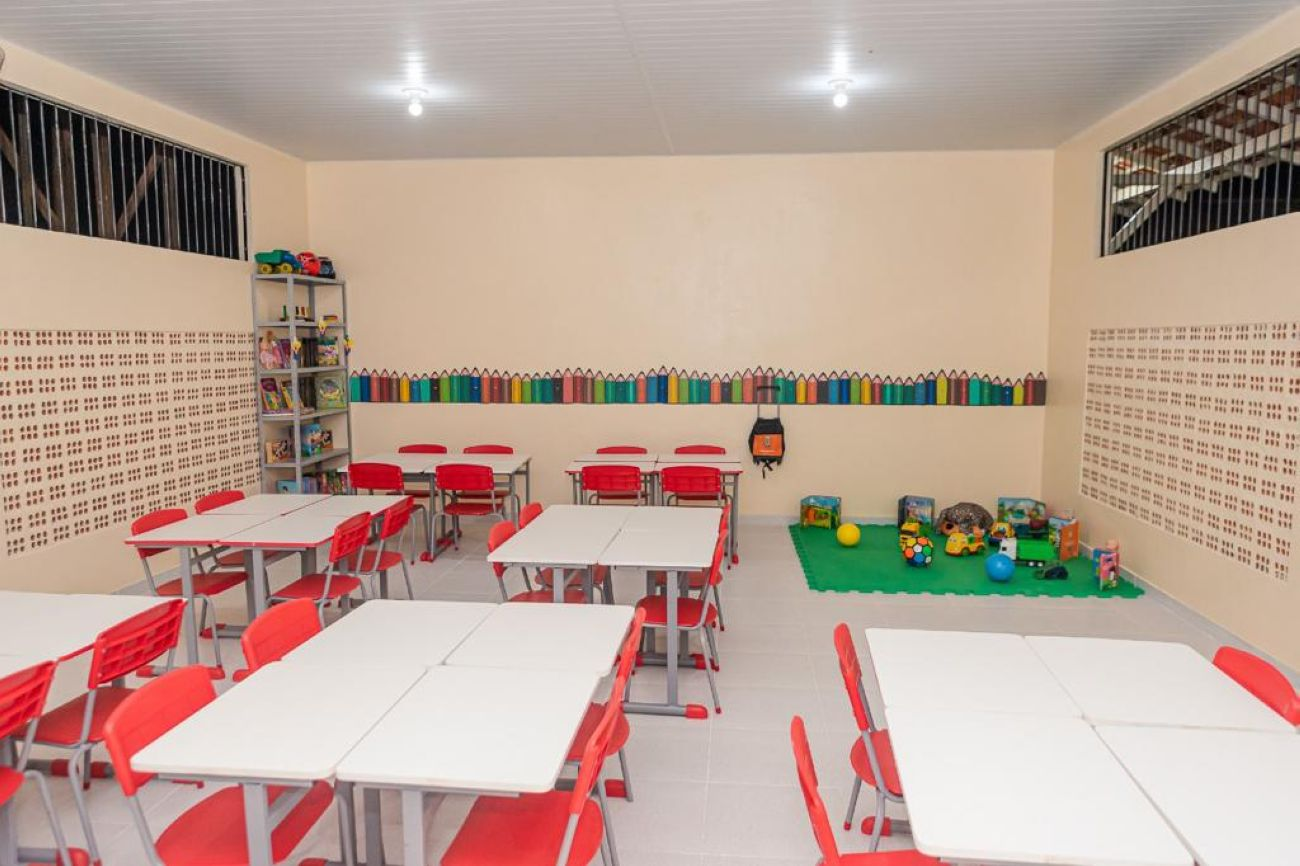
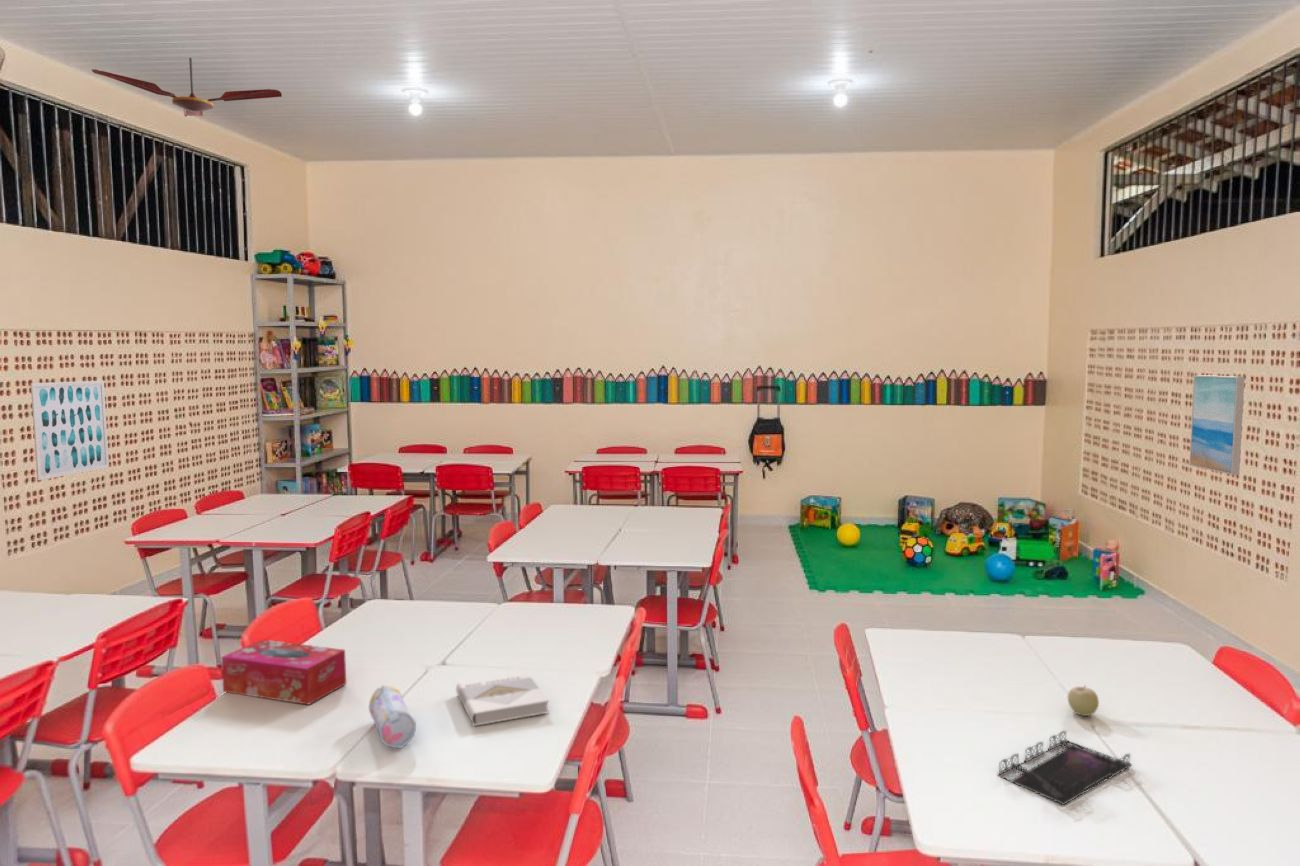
+ tissue box (284, 670)
+ book (501, 697)
+ ceiling fan (191, 89)
+ wall art (72, 428)
+ pencil case (391, 715)
+ fruit (1083, 698)
+ wall art (1215, 423)
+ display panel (1065, 763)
